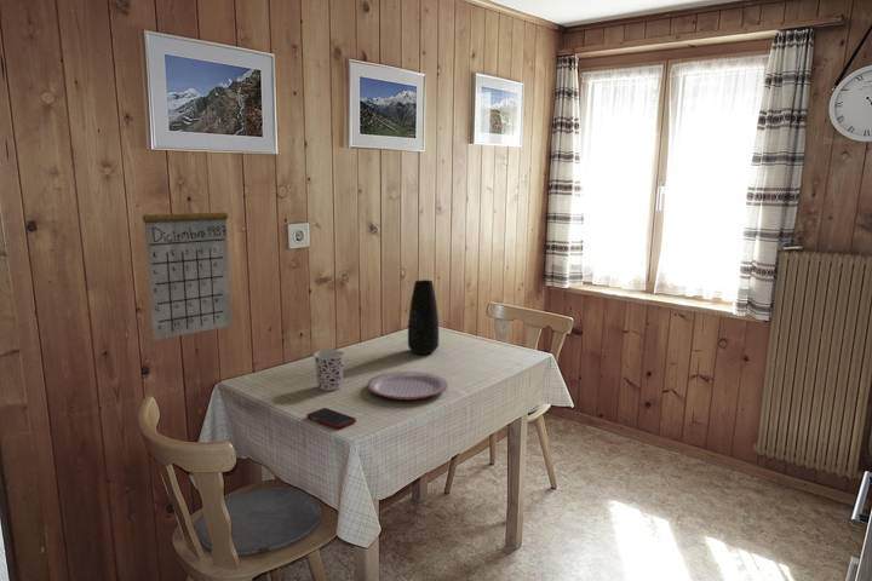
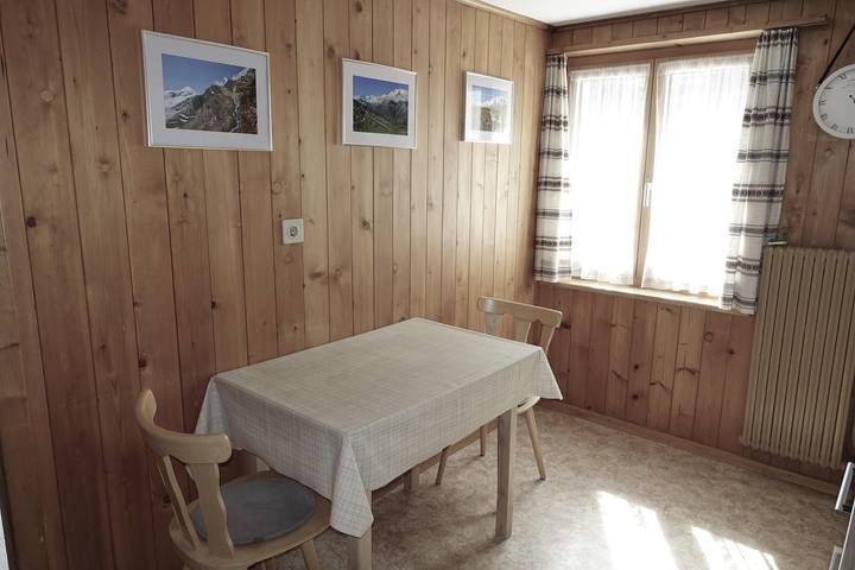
- cup (329, 370)
- calendar (189, 259)
- cell phone (331, 418)
- plate (407, 386)
- vase (423, 316)
